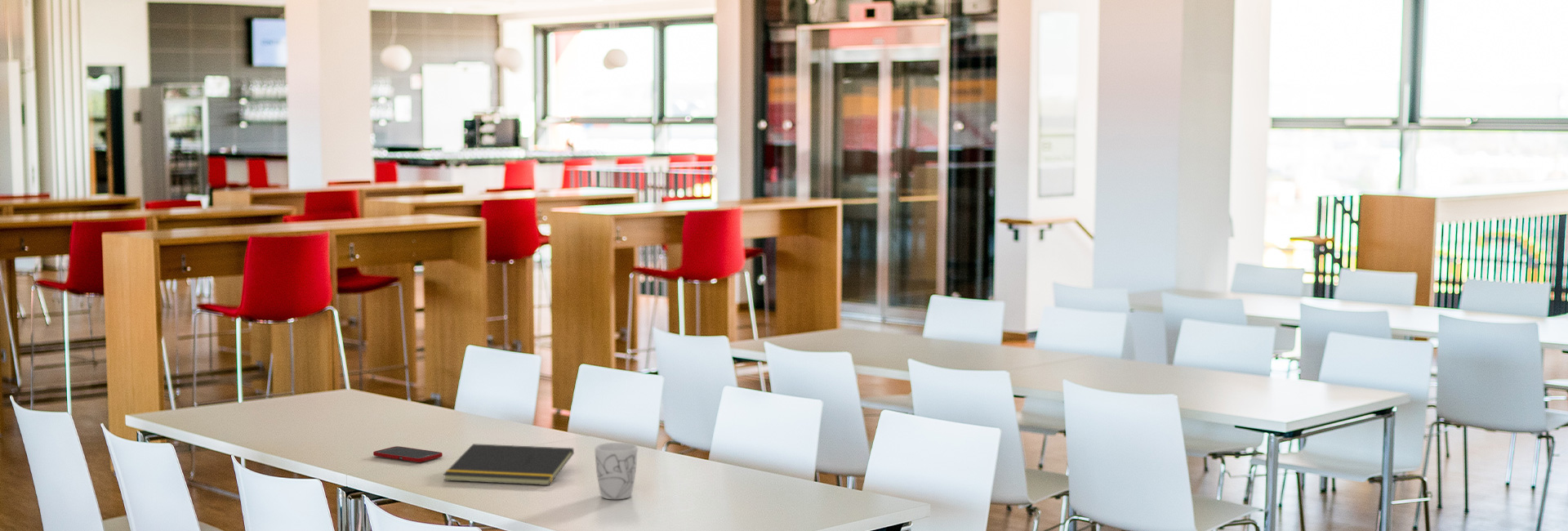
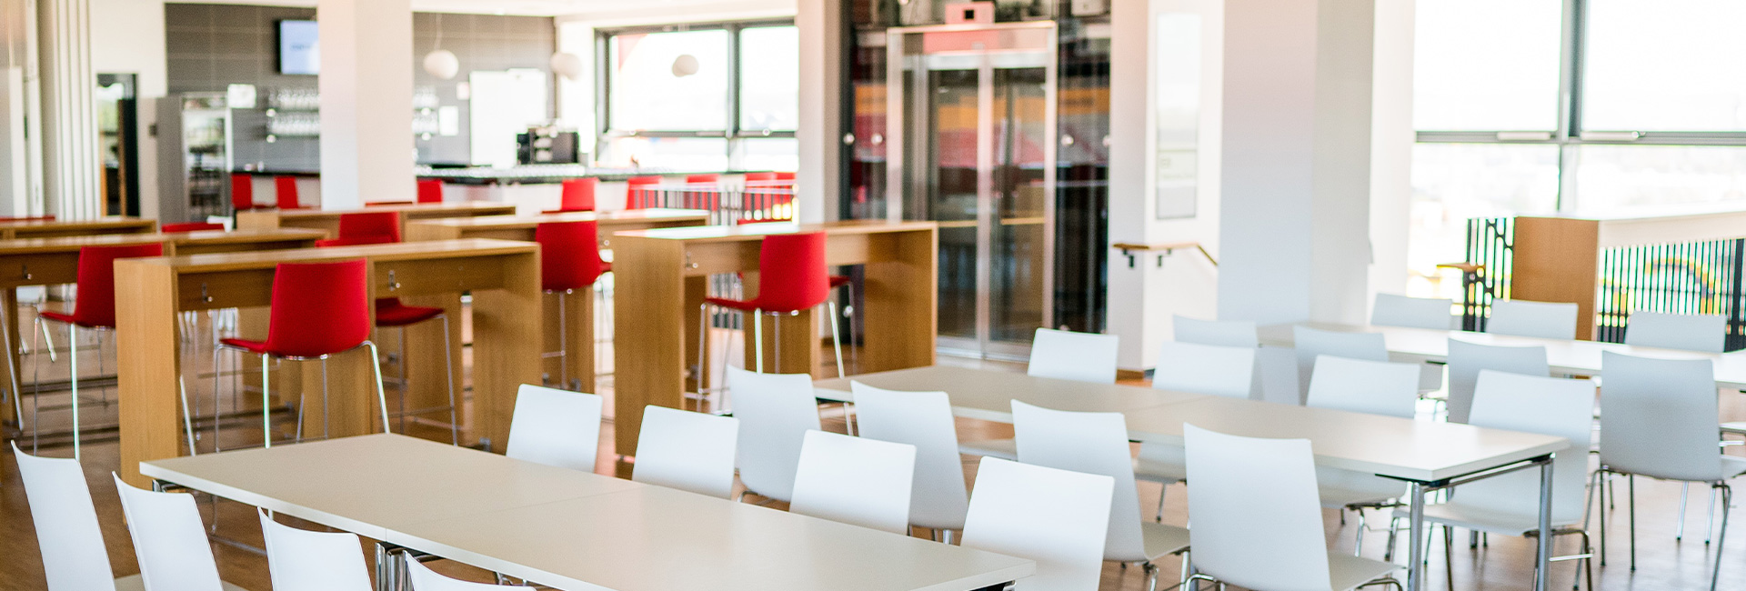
- mug (617, 469)
- notepad (510, 463)
- cell phone (408, 454)
